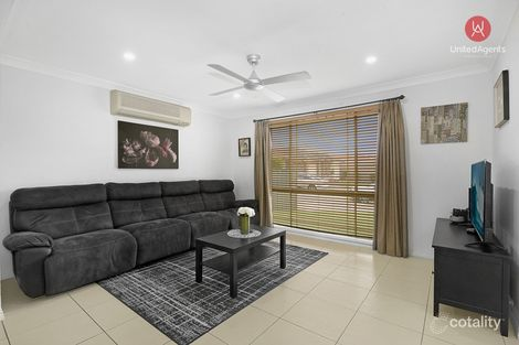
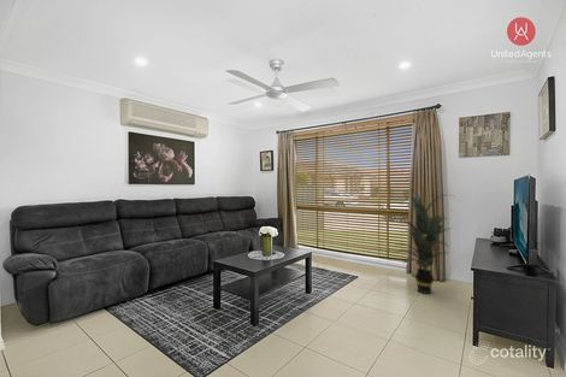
+ indoor plant (420, 238)
